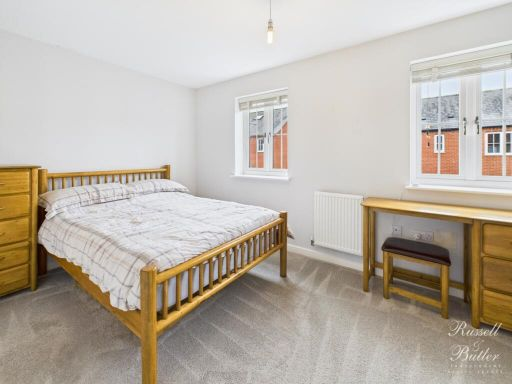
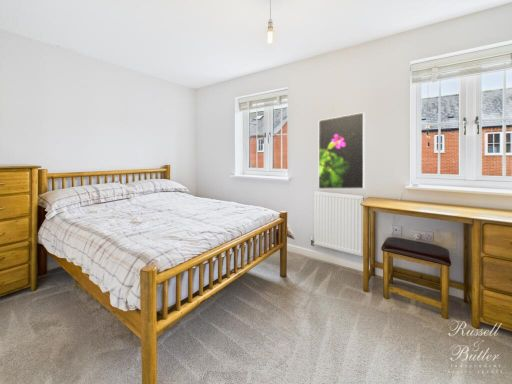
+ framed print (340, 152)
